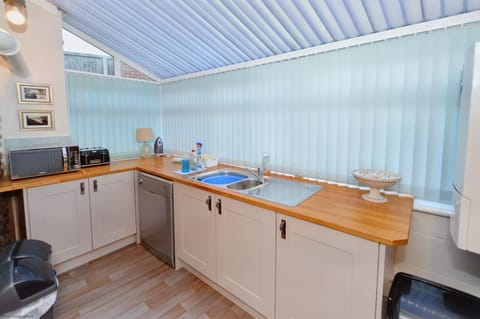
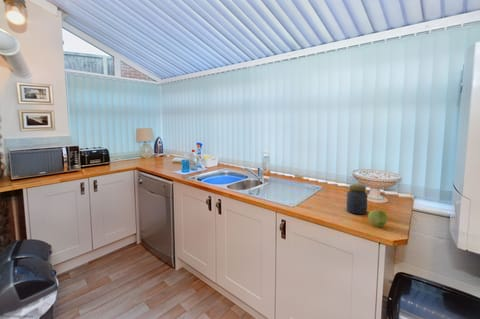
+ apple (377, 217)
+ jar (356, 198)
